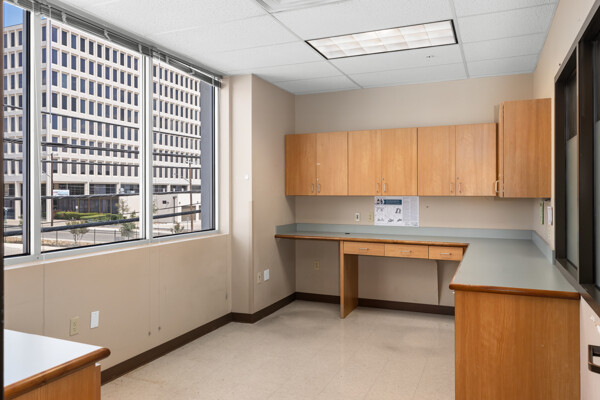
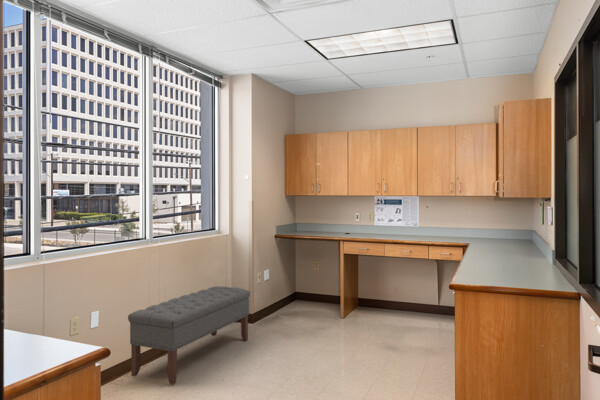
+ bench (196, 327)
